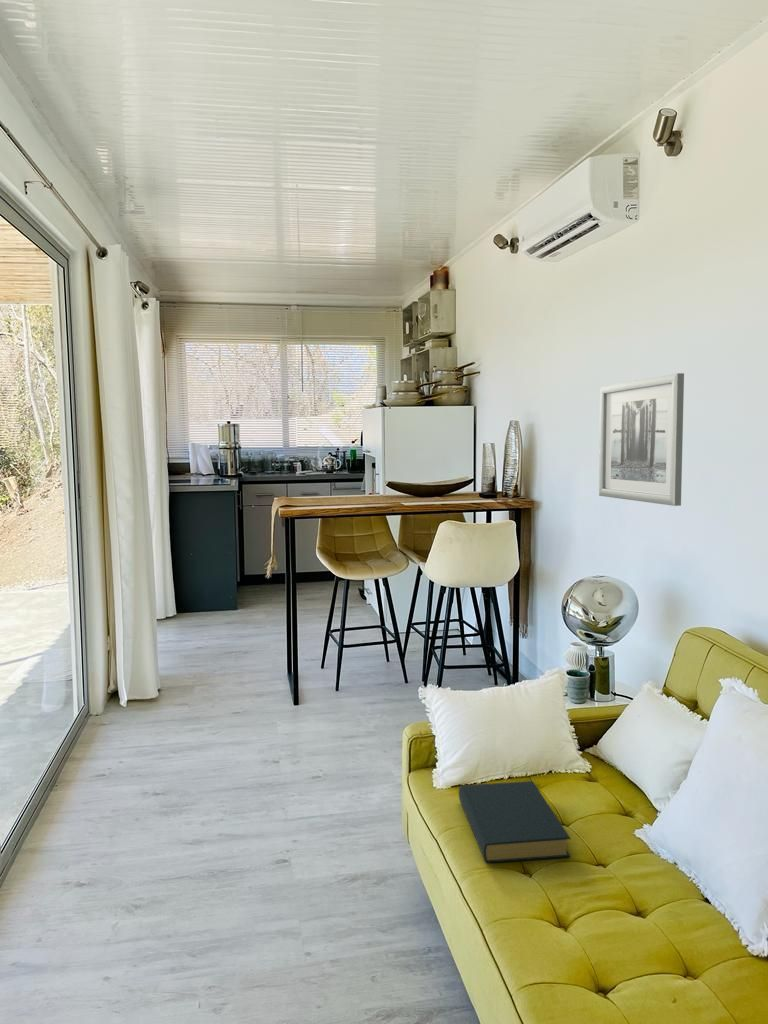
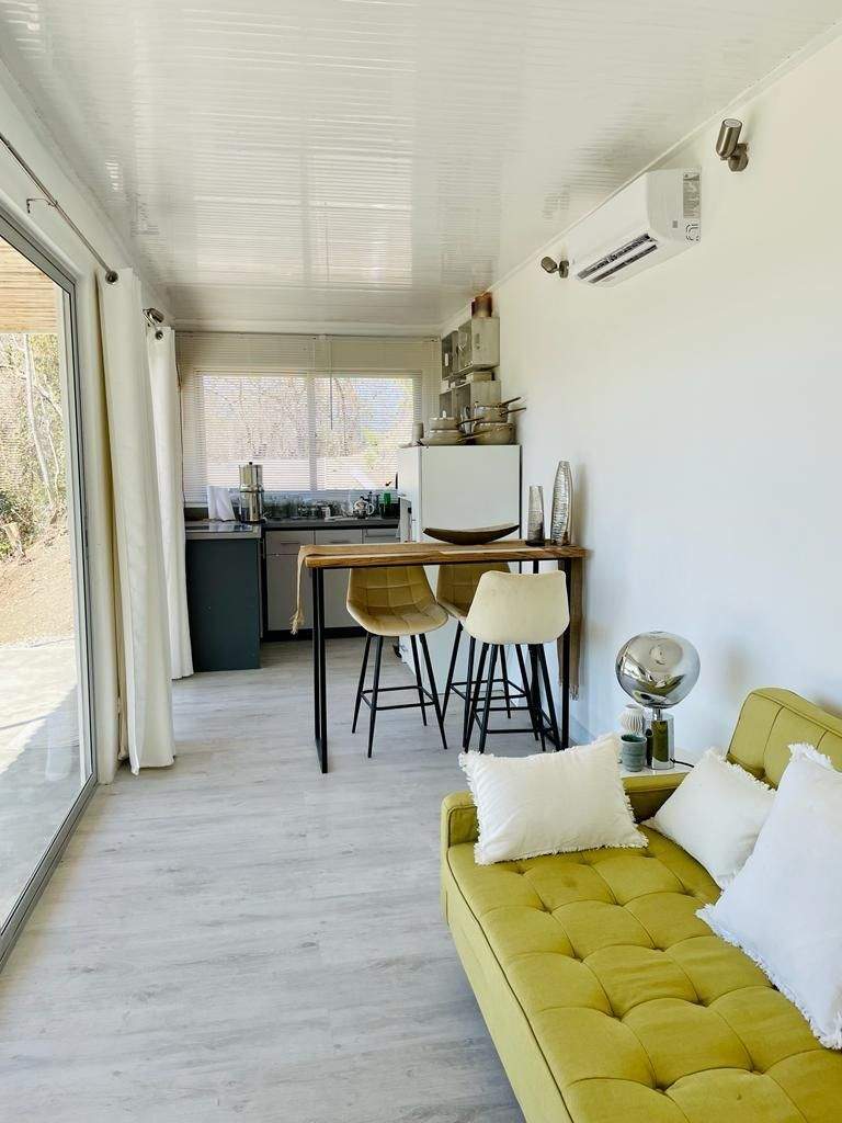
- wall art (636, 441)
- hardback book (510, 818)
